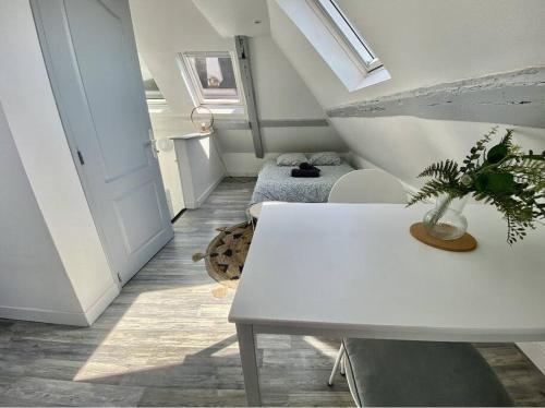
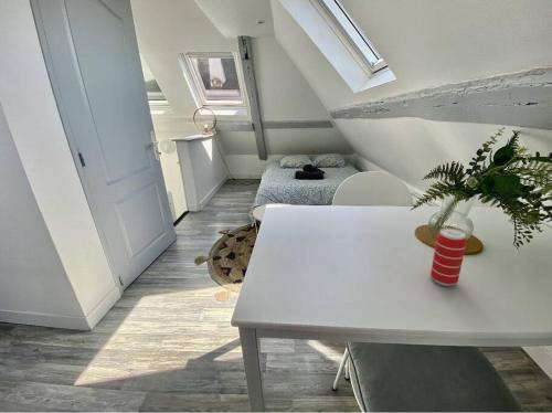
+ beverage can (447, 257)
